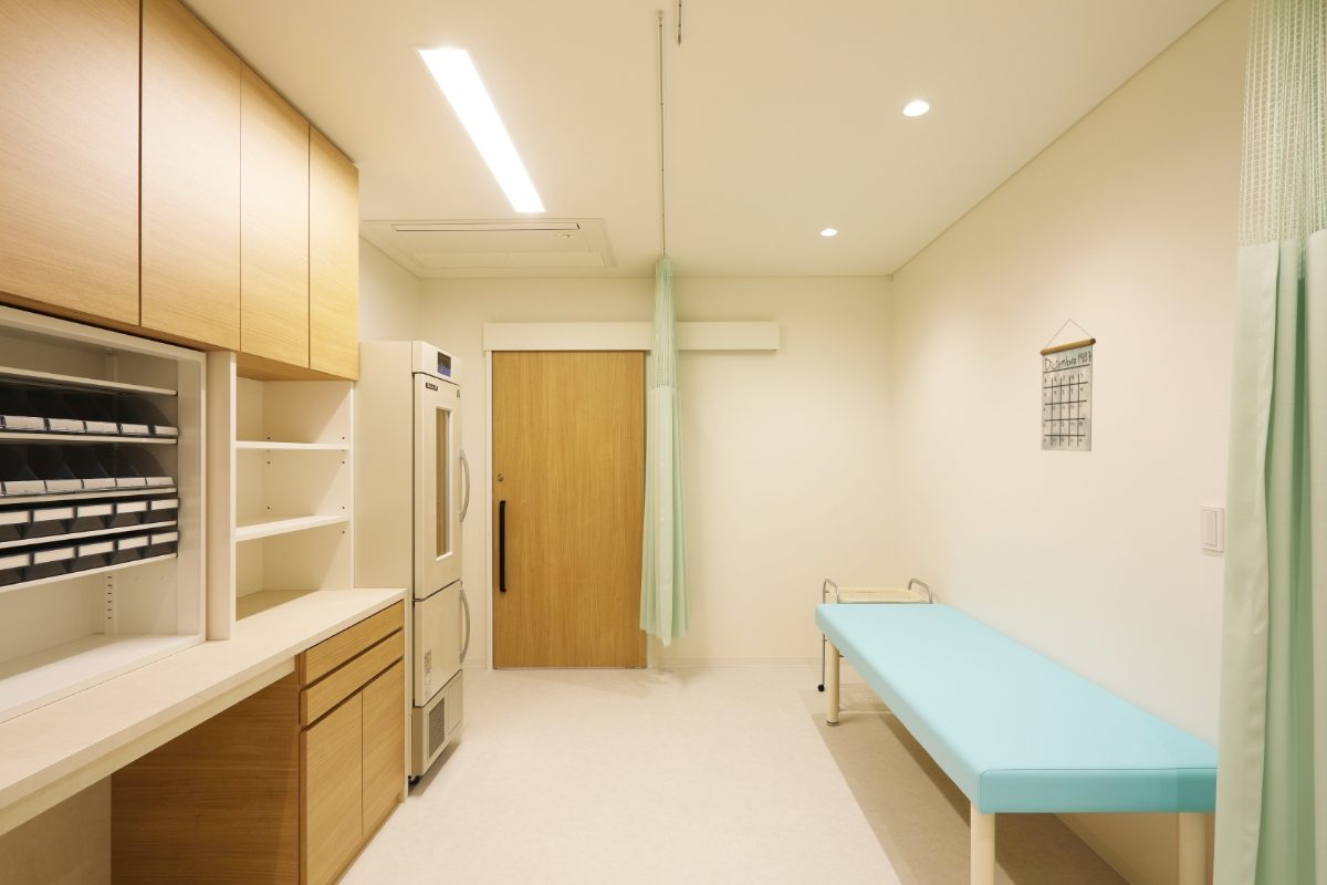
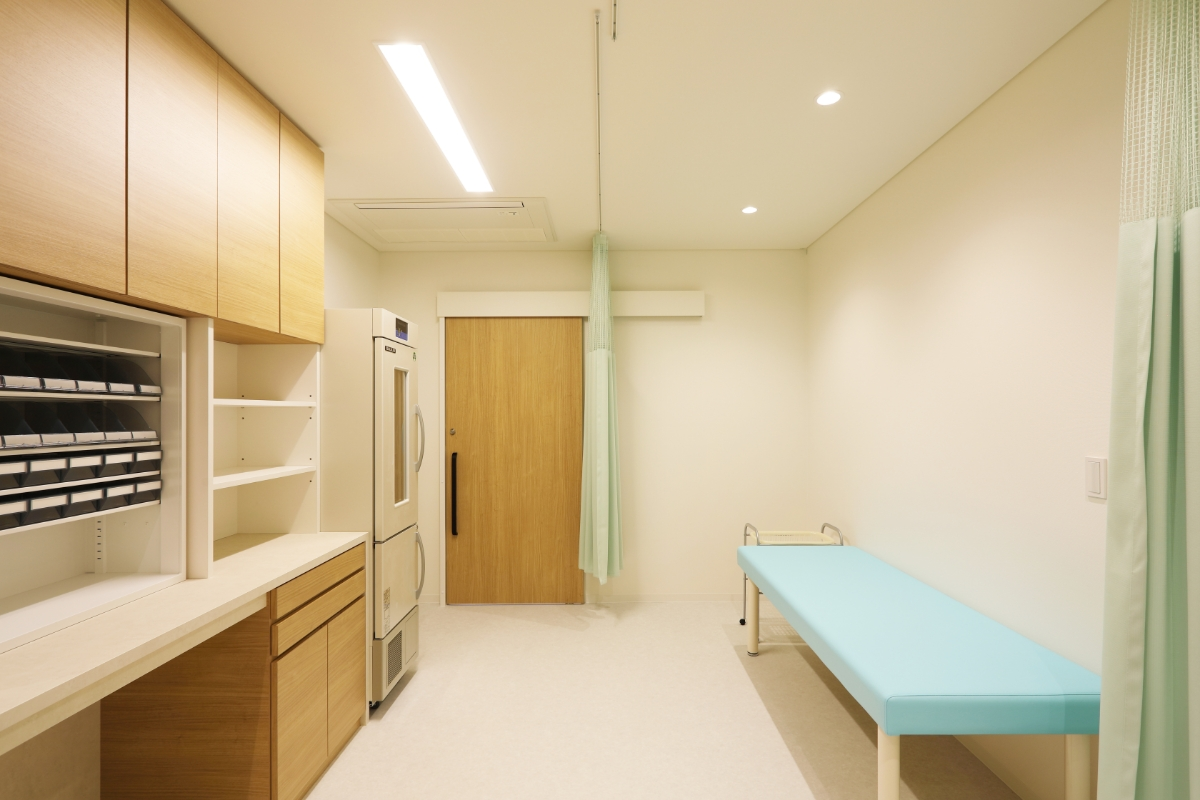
- calendar (1065, 384)
